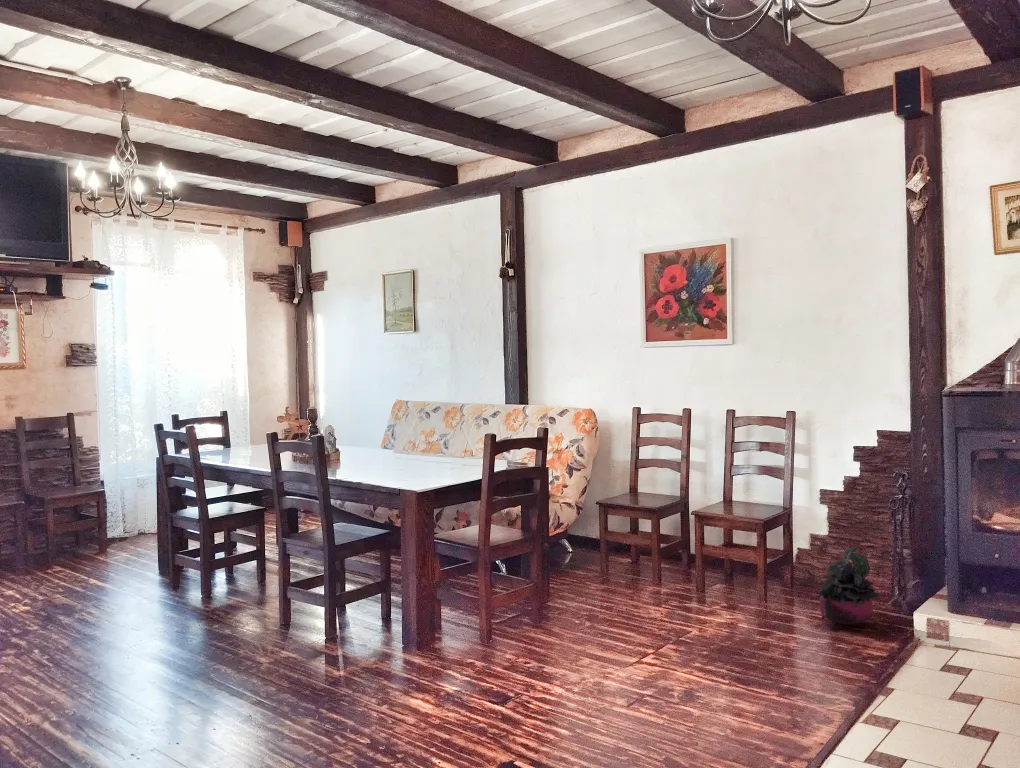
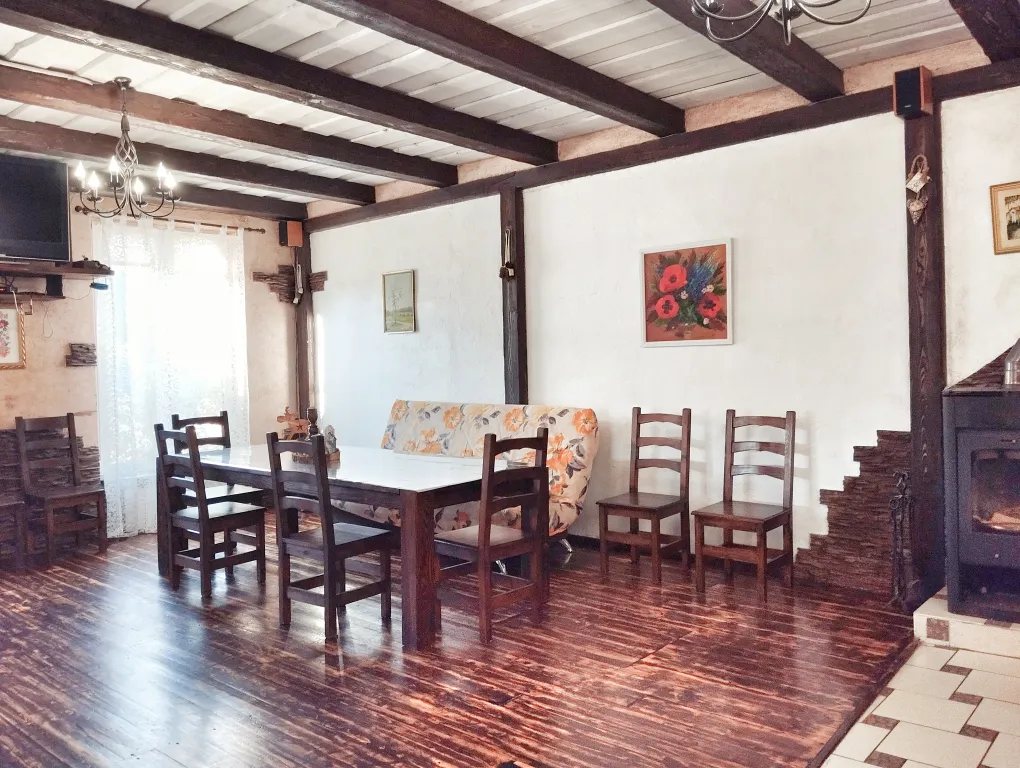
- potted plant (842, 585)
